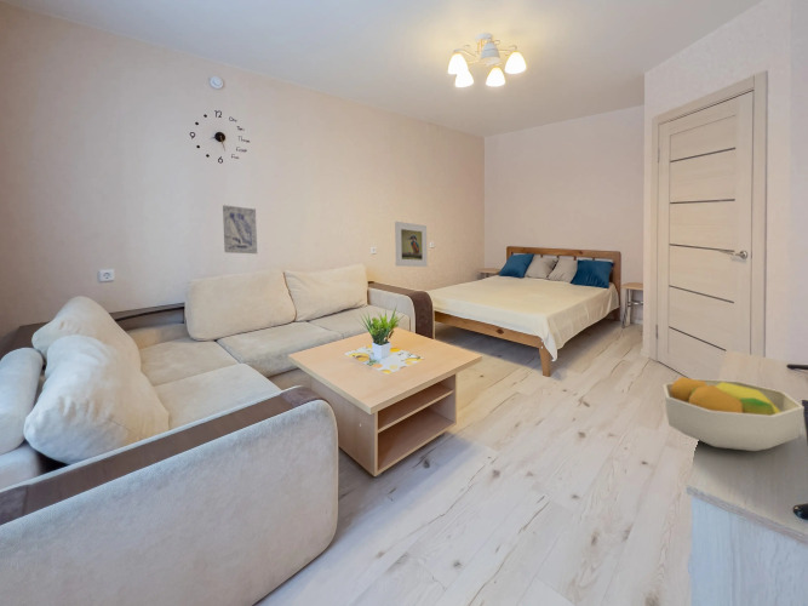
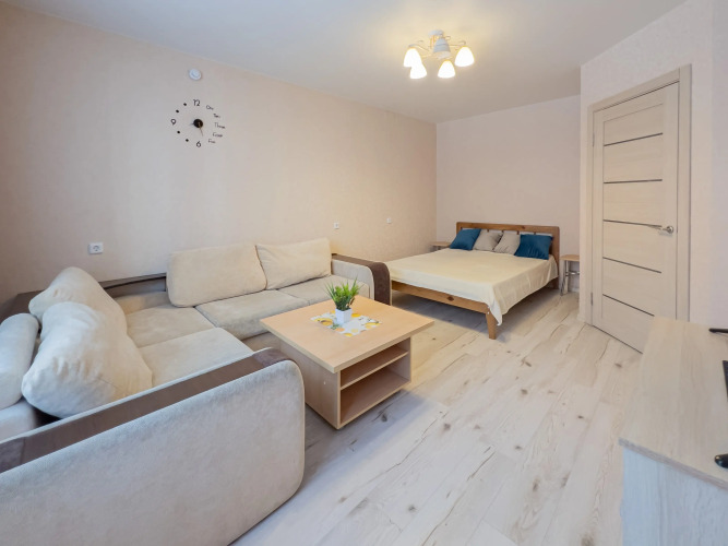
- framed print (411, 245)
- fruit bowl (726, 405)
- wall art (240, 230)
